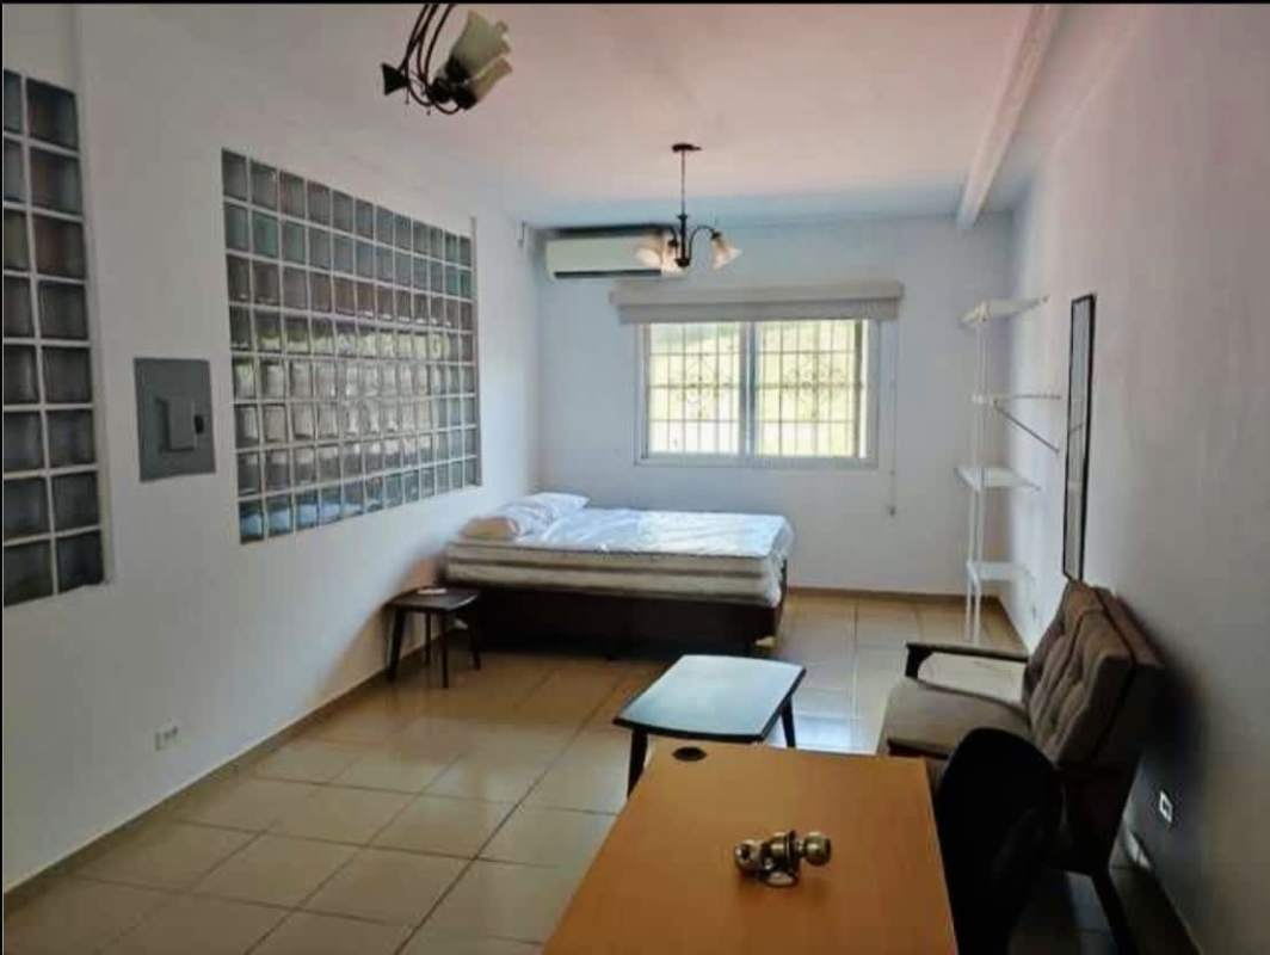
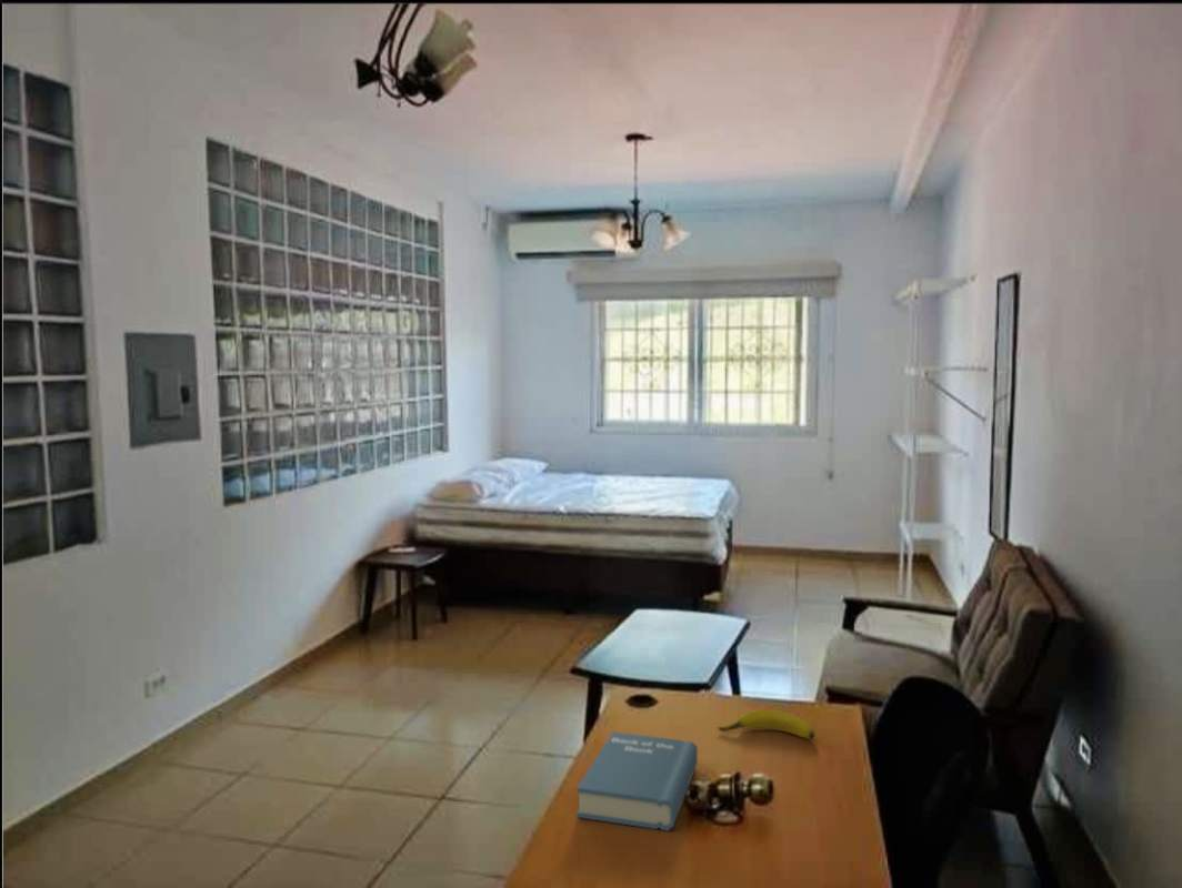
+ banana (768, 723)
+ book (640, 777)
